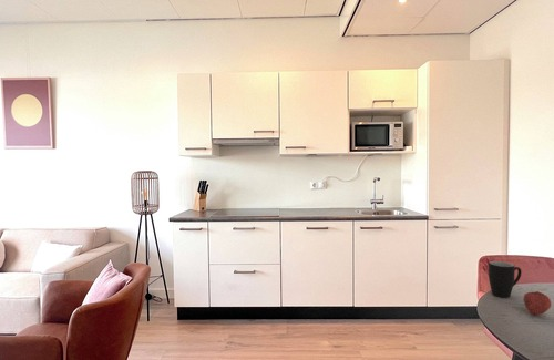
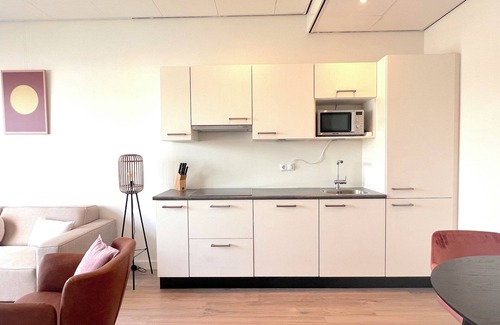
- fruit (536, 302)
- mug (505, 278)
